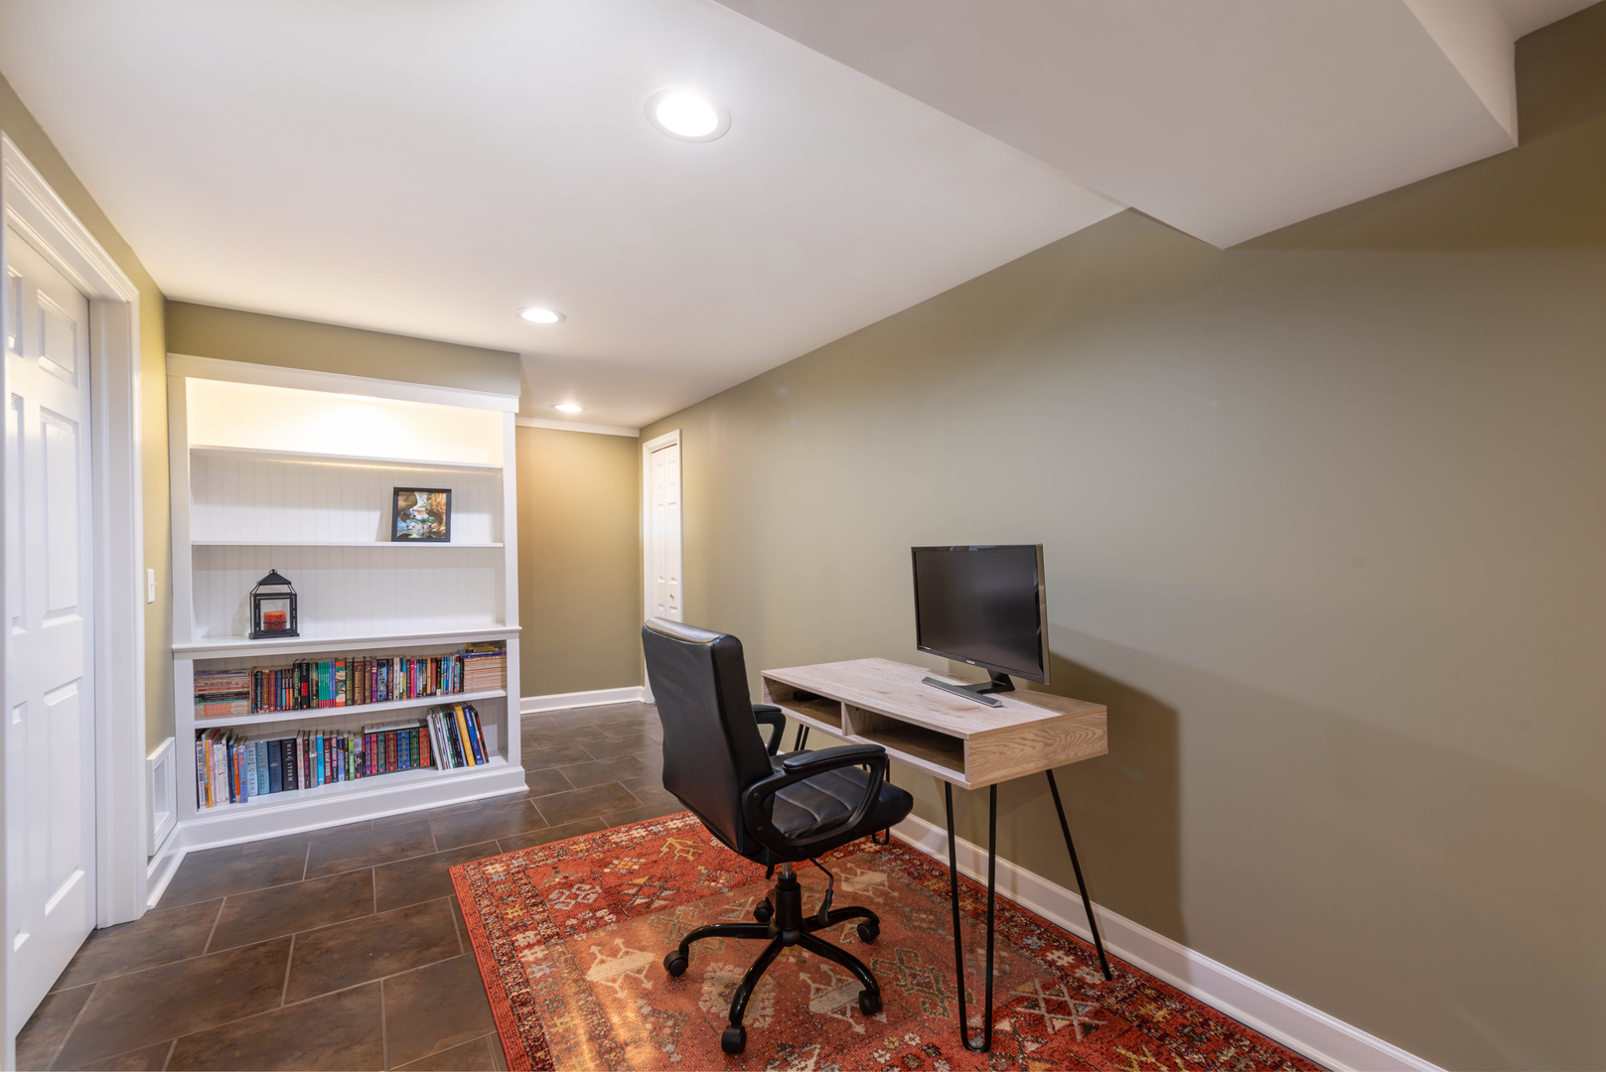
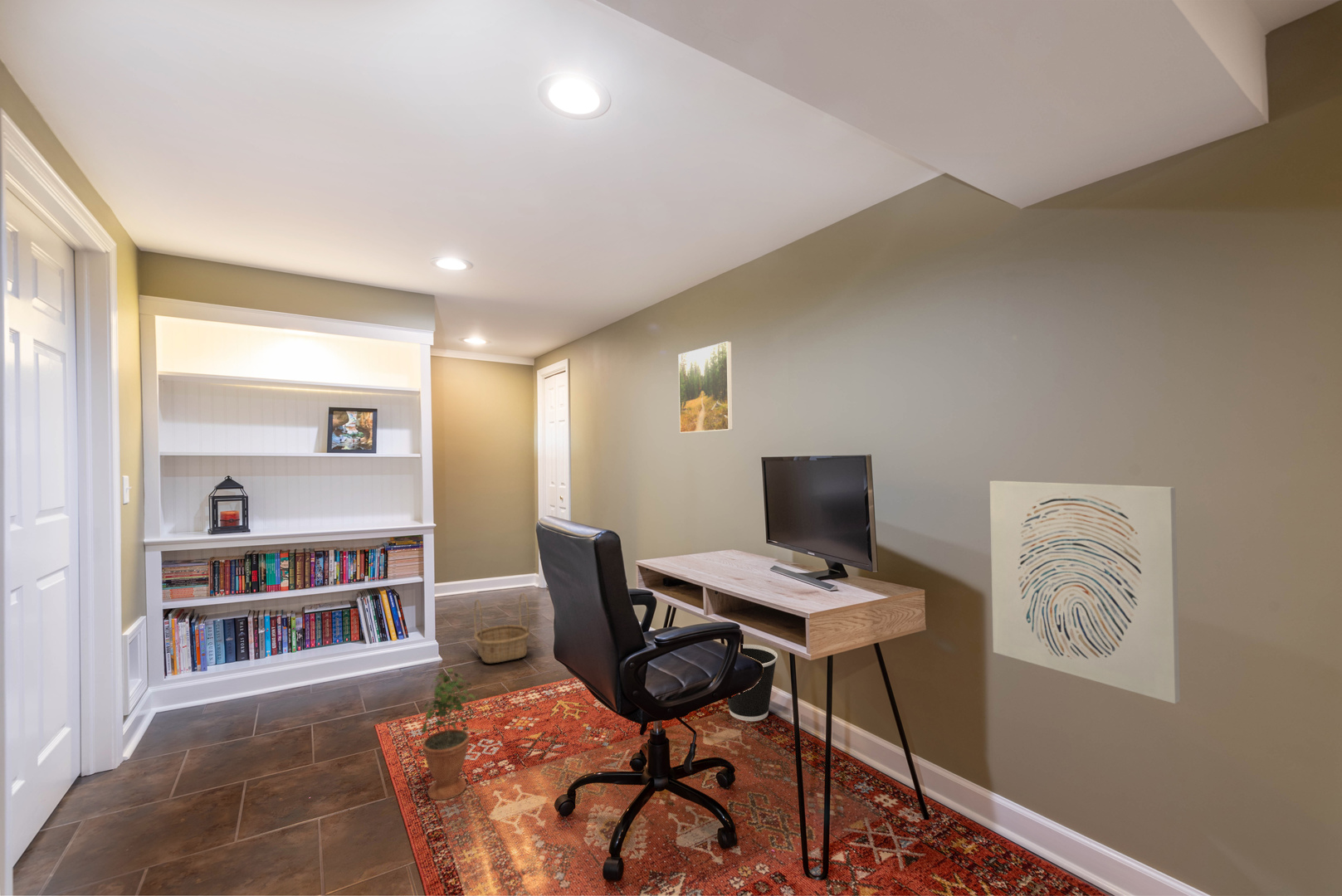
+ potted plant (452, 726)
+ wastebasket (752, 688)
+ wall art (1074, 578)
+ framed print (704, 390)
+ basket (501, 626)
